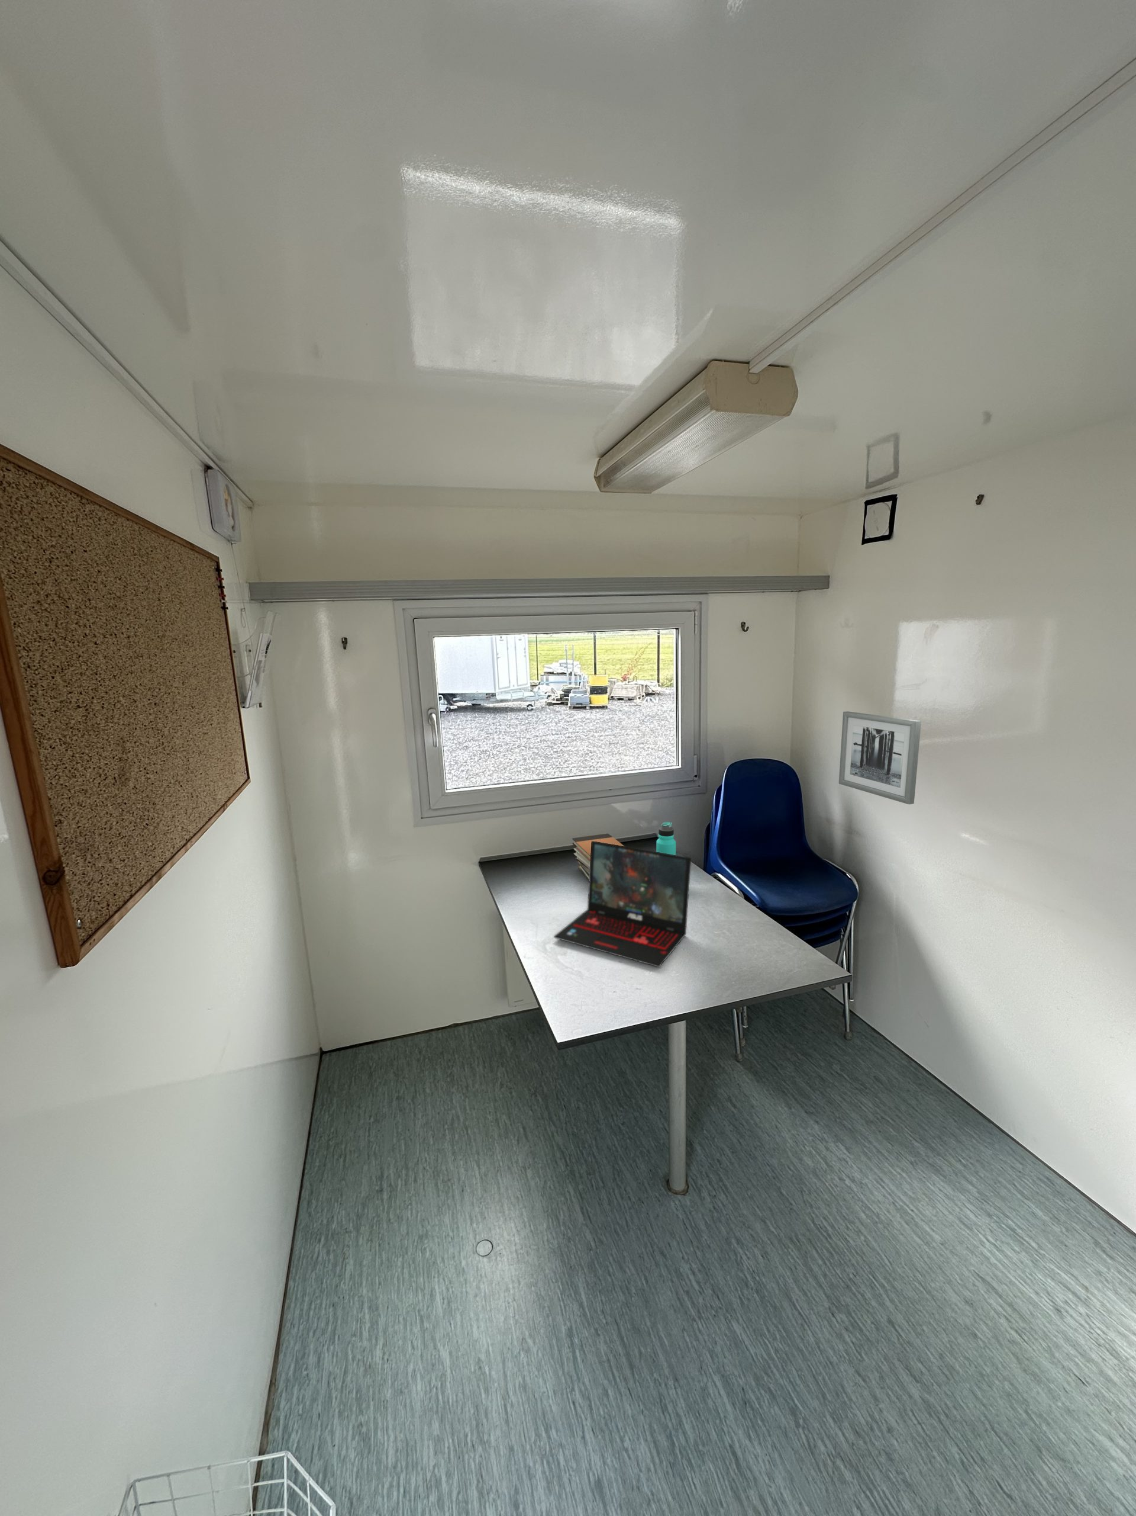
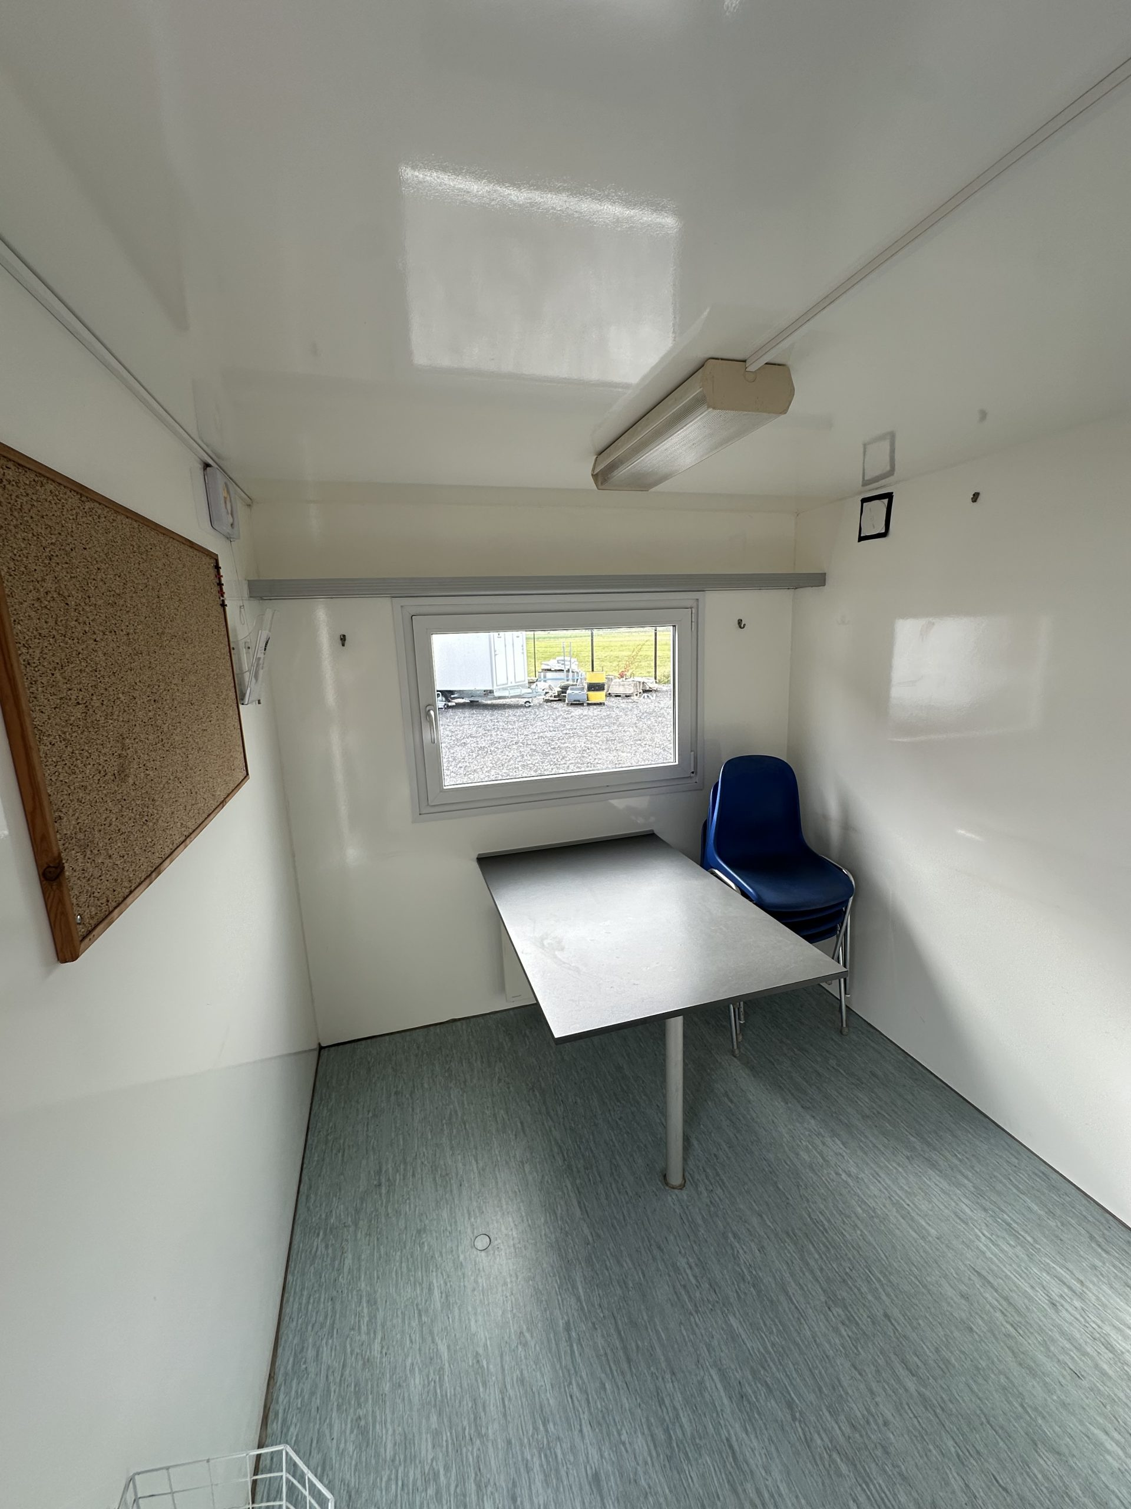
- book stack (589, 861)
- thermos bottle (667, 853)
- laptop (622, 899)
- wall art (876, 756)
